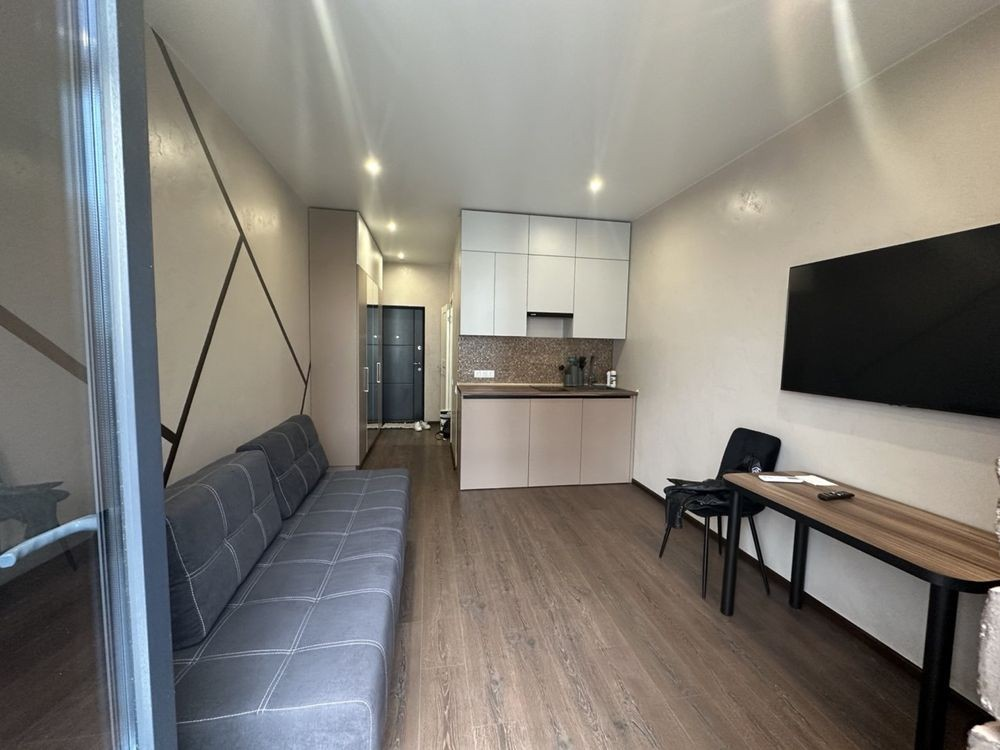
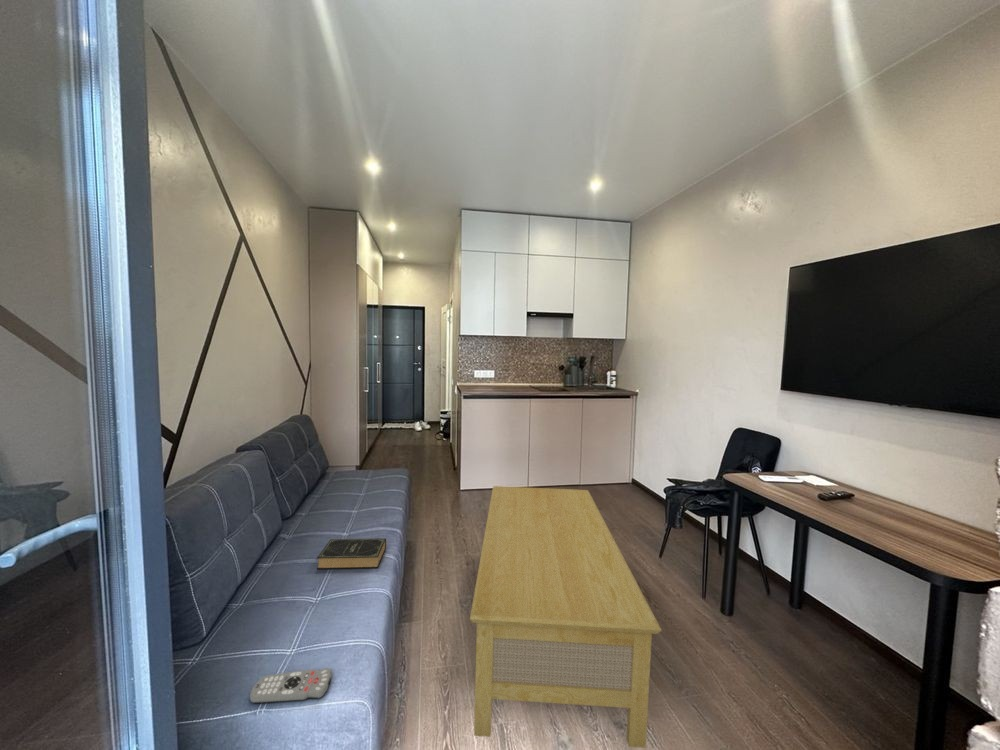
+ book (353, 552)
+ remote control (291, 686)
+ coffee table (547, 575)
